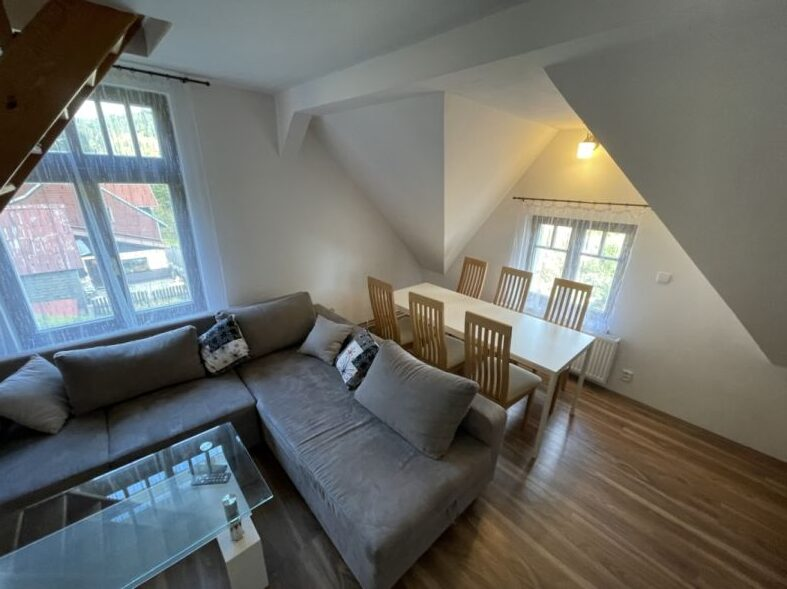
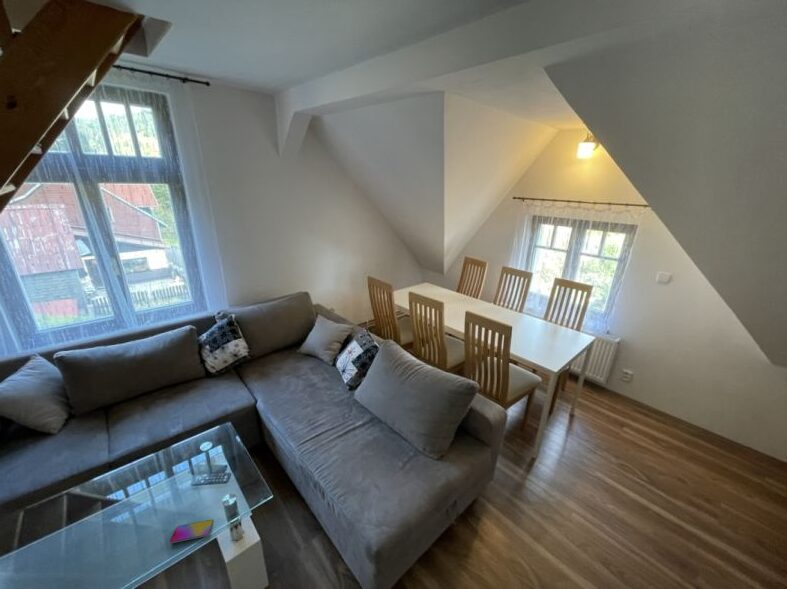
+ smartphone (192, 531)
